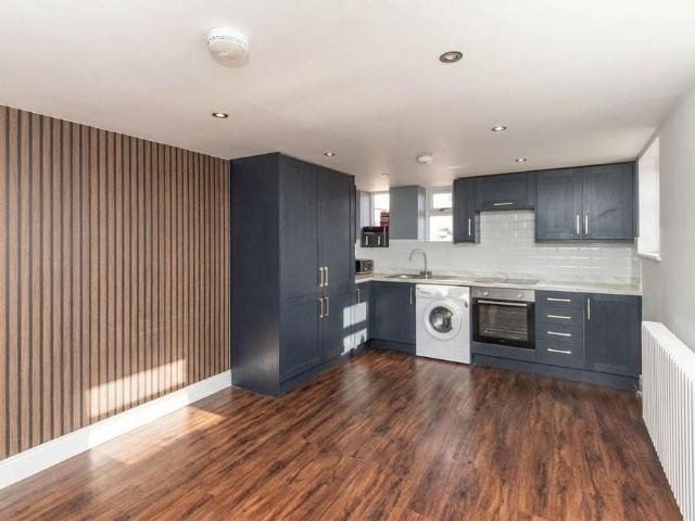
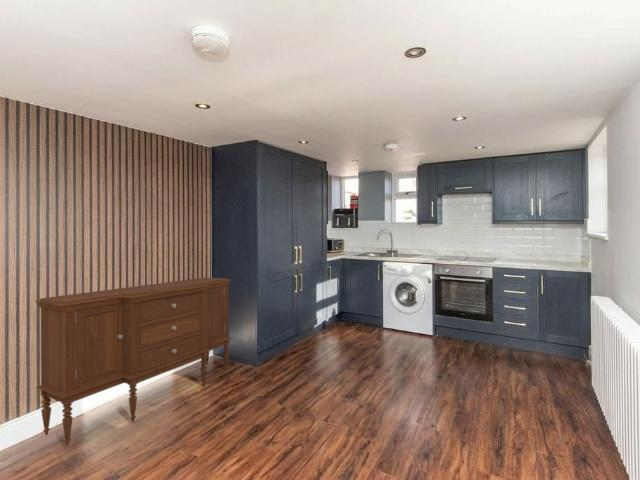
+ sideboard (156, 342)
